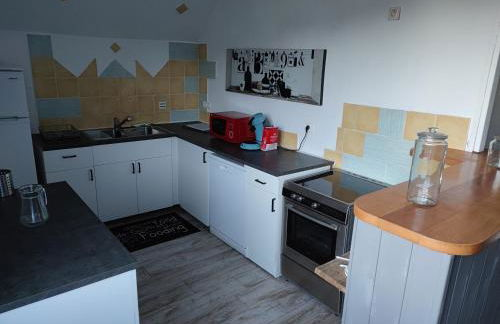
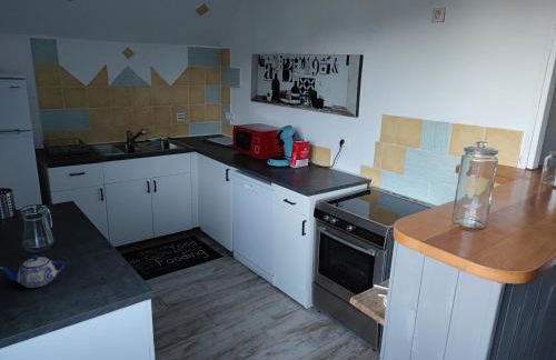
+ teapot (33, 269)
